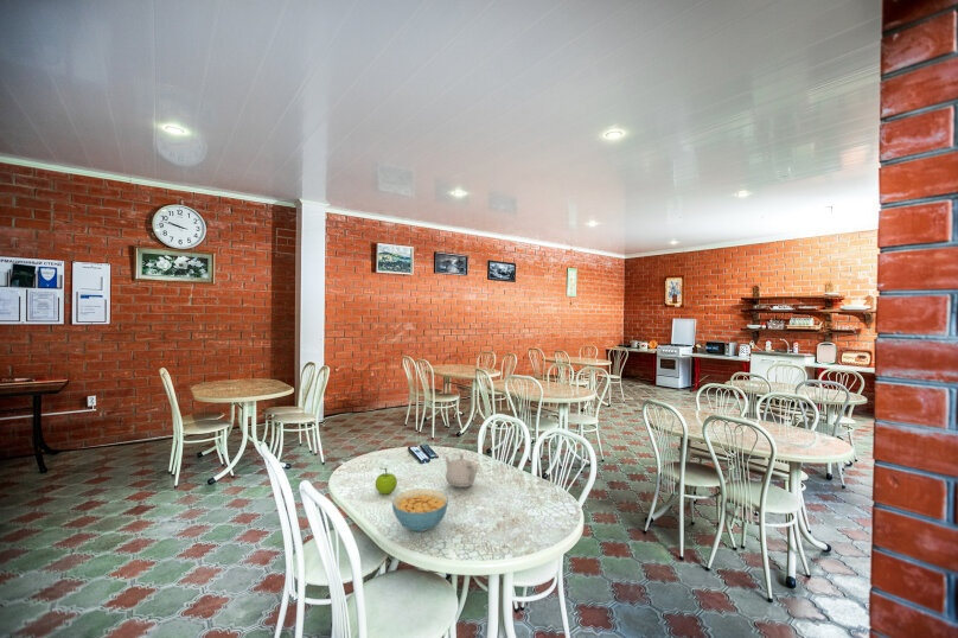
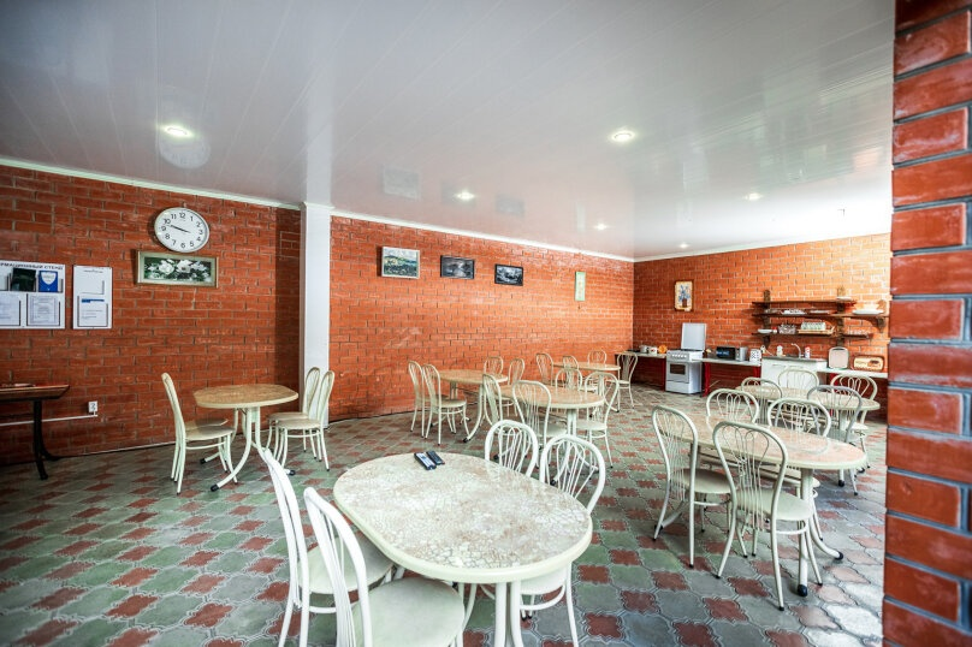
- teapot (458, 470)
- fruit (384, 479)
- cereal bowl (420, 513)
